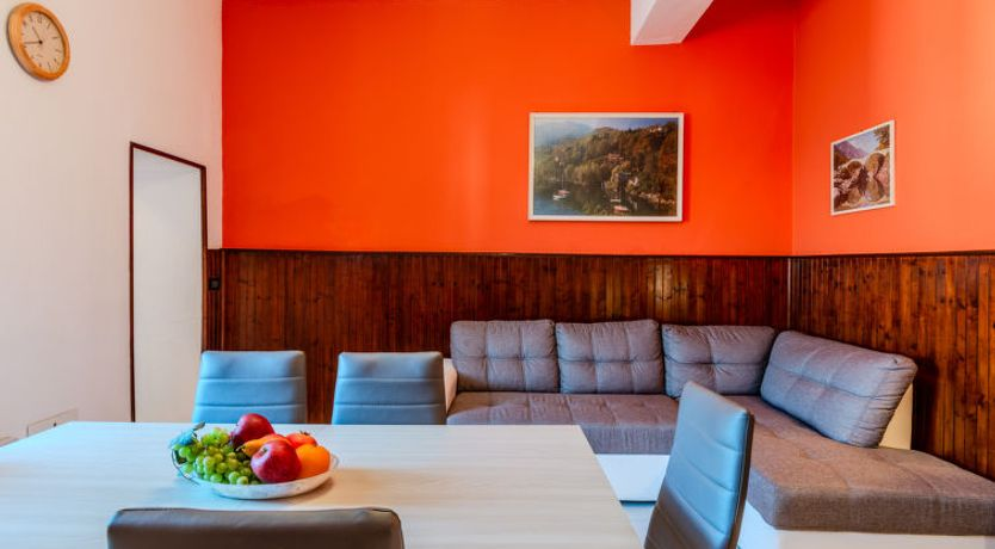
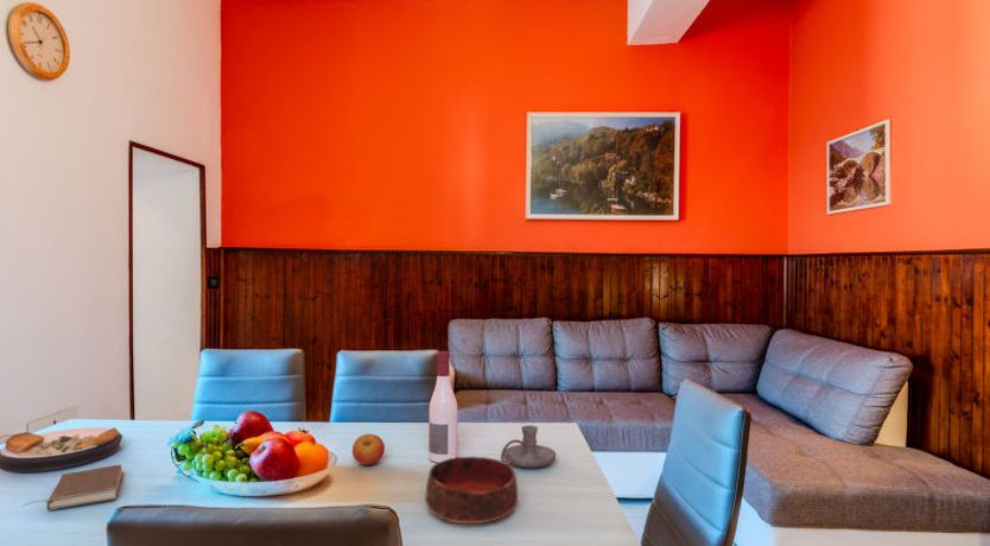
+ plate (62, 444)
+ alcohol (443, 405)
+ candle holder (525, 446)
+ book (77, 487)
+ bowl (471, 488)
+ apple (368, 449)
